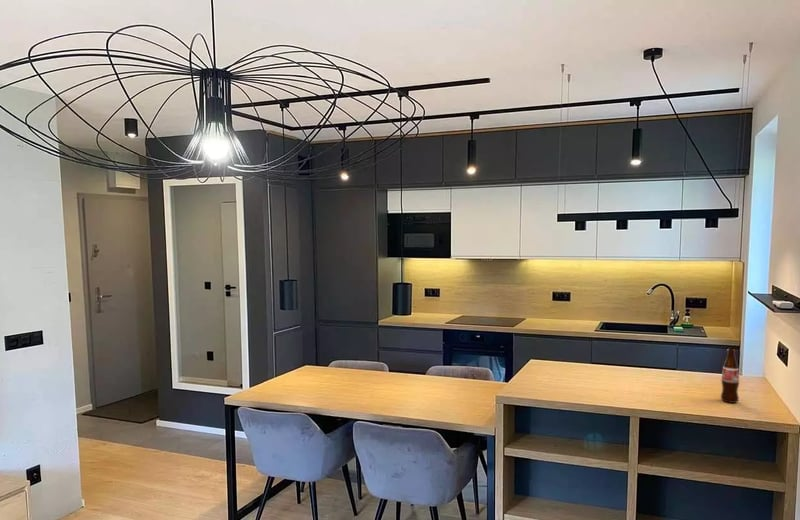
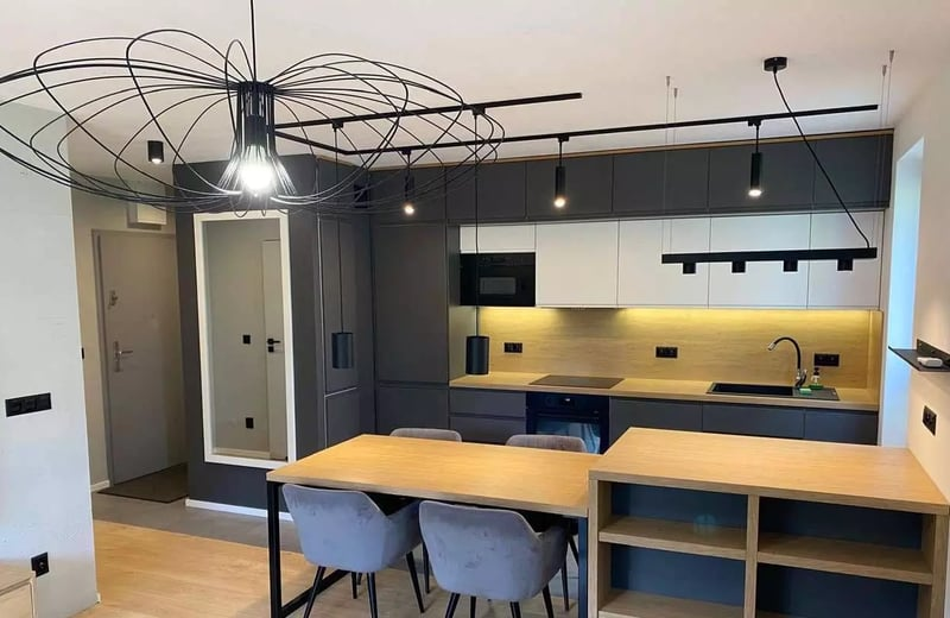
- bottle (730, 375)
